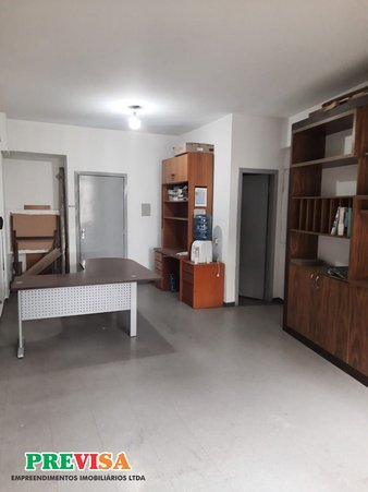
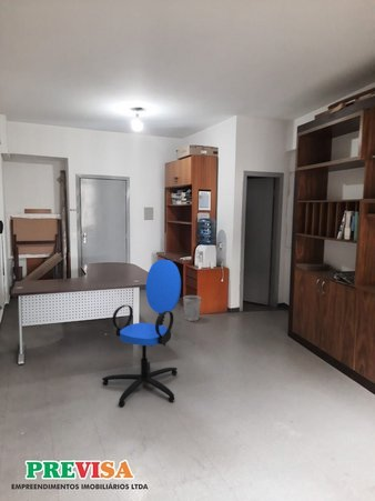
+ office chair (144, 325)
+ wastebasket (192, 308)
